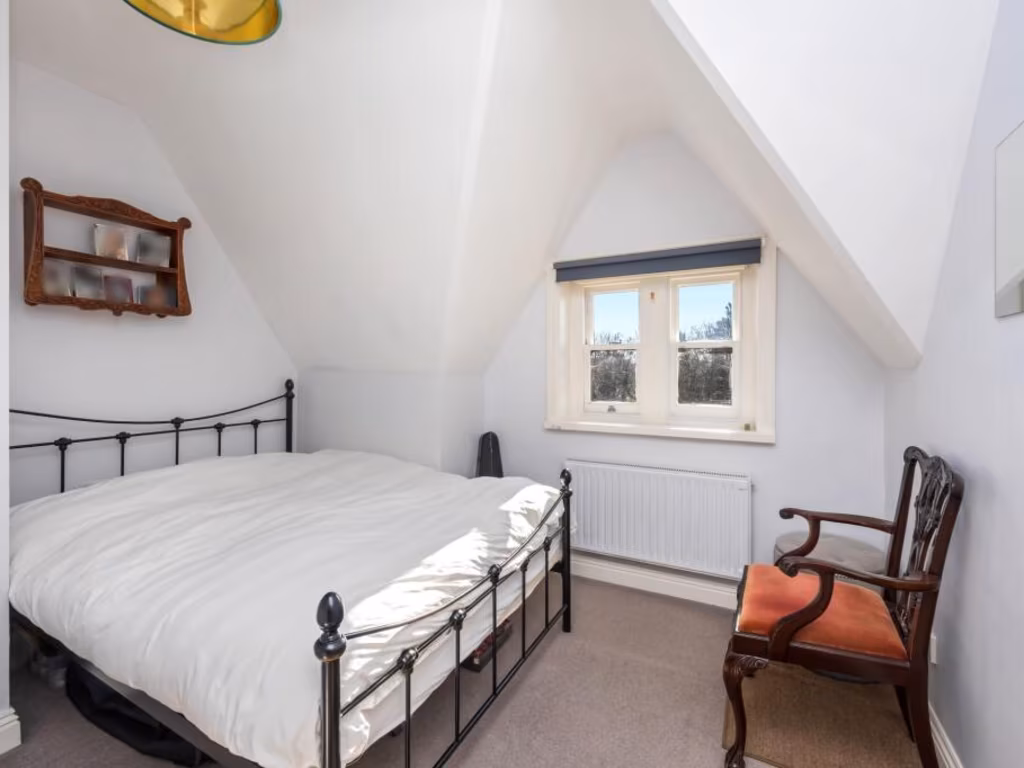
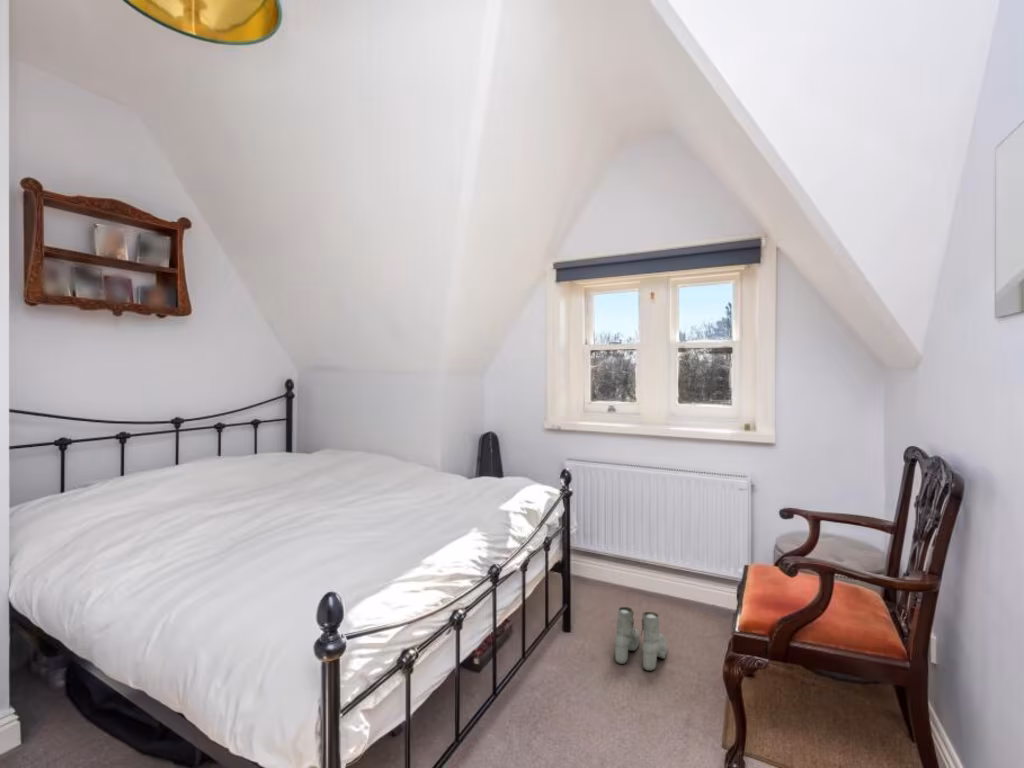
+ boots (641, 632)
